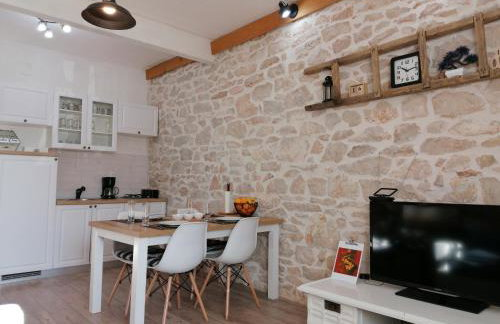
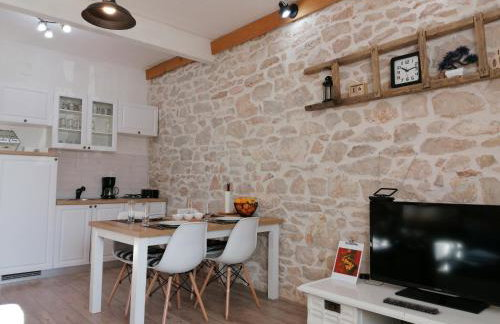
+ remote control (409, 304)
